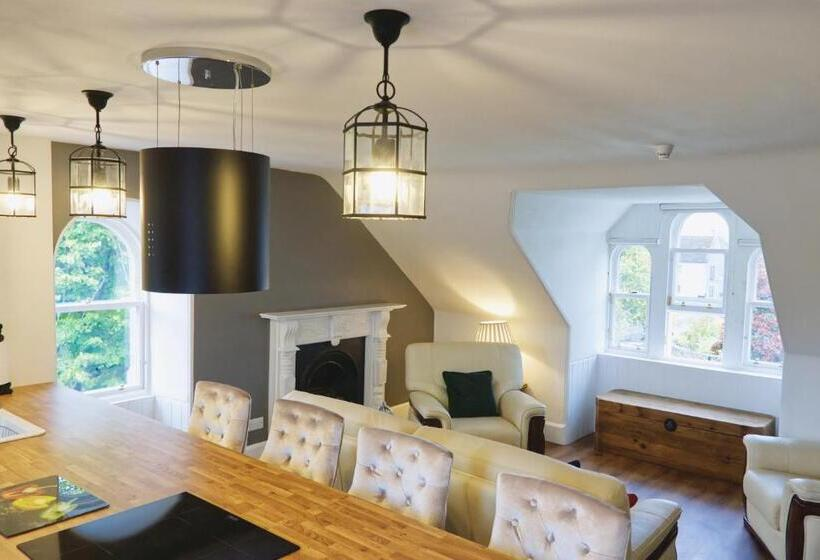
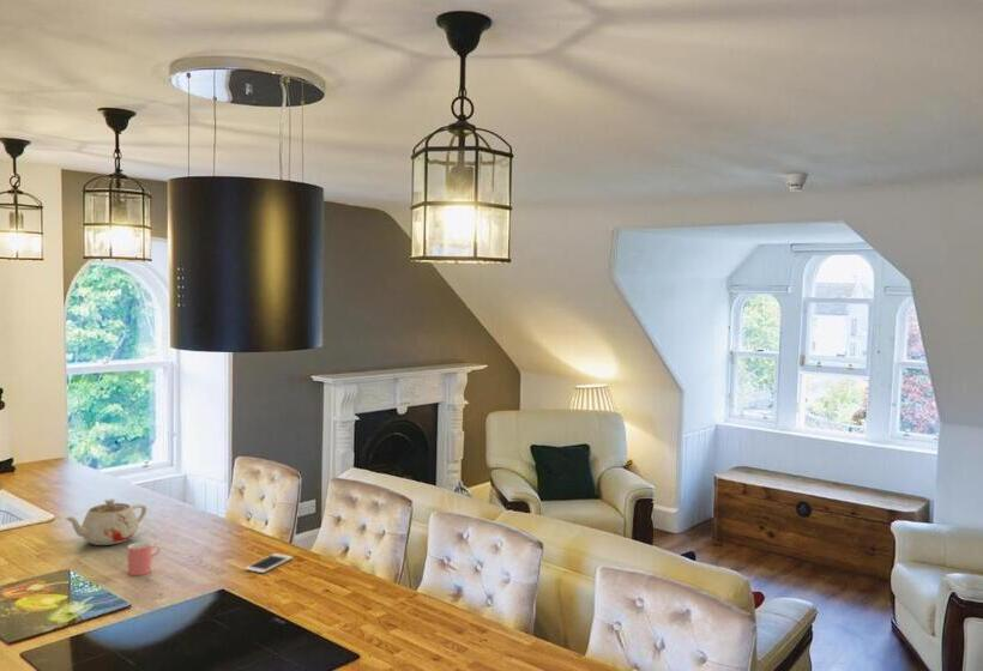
+ cup (144, 557)
+ cell phone (269, 562)
+ teapot (107, 520)
